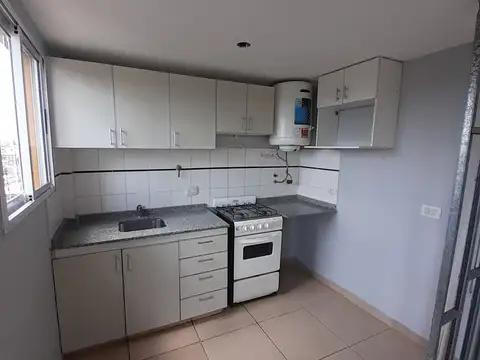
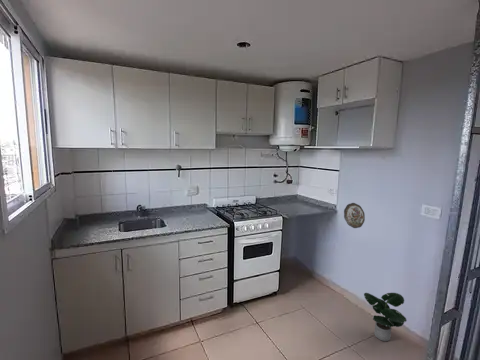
+ potted plant (386, 318)
+ decorative plate (354, 215)
